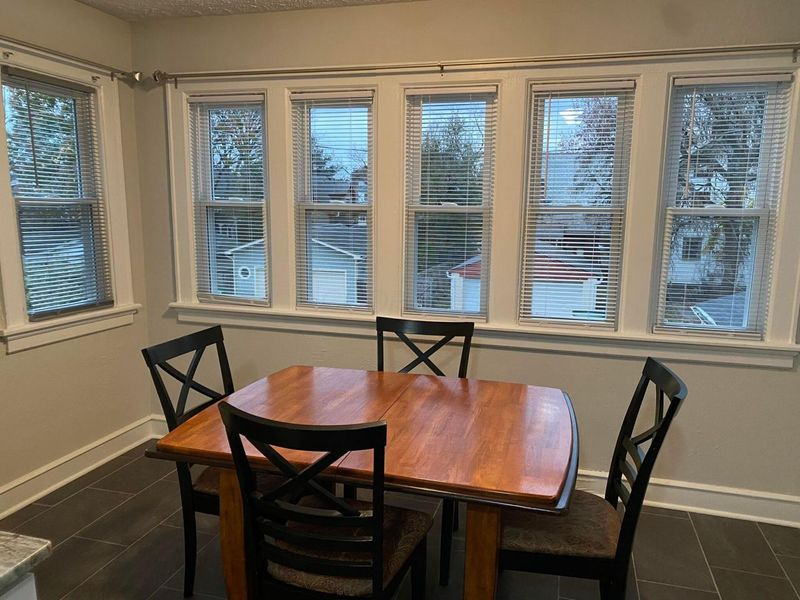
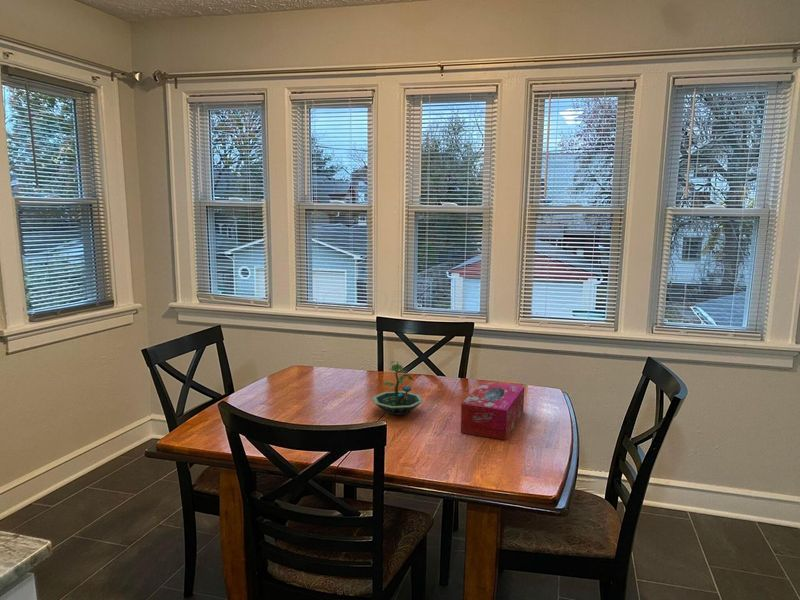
+ terrarium (397, 371)
+ tissue box (494, 408)
